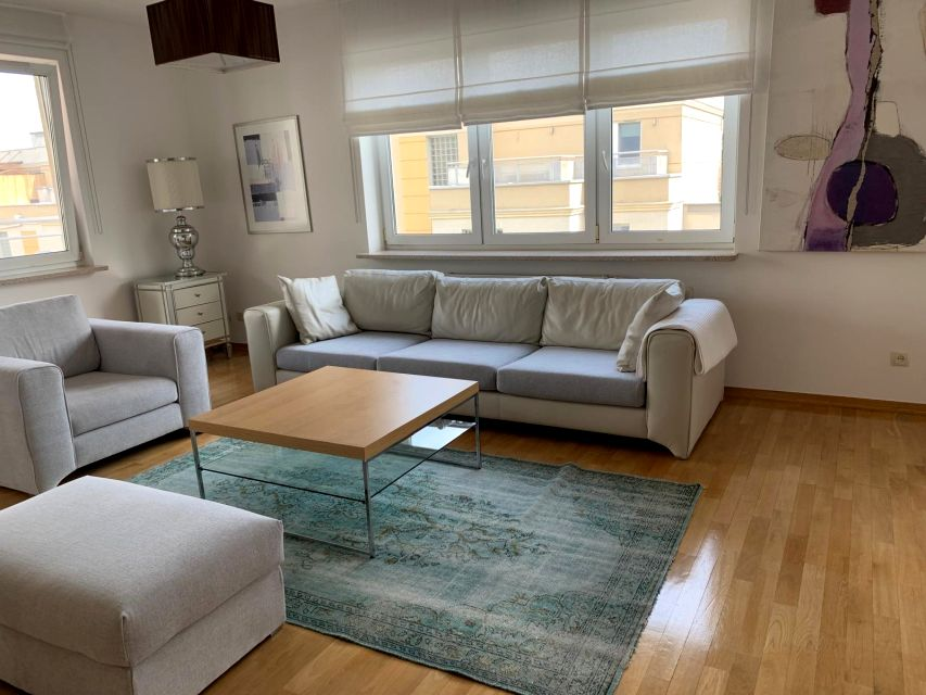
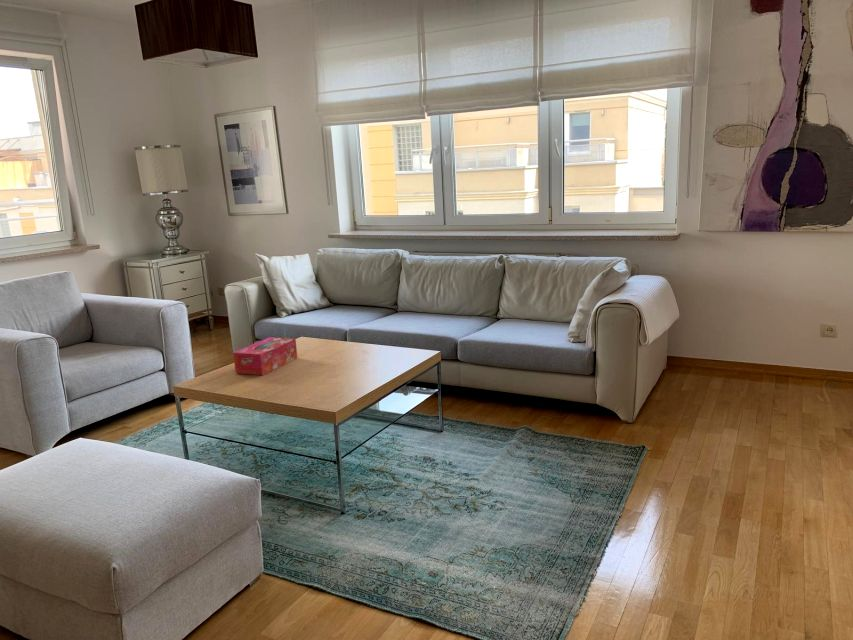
+ tissue box (266, 355)
